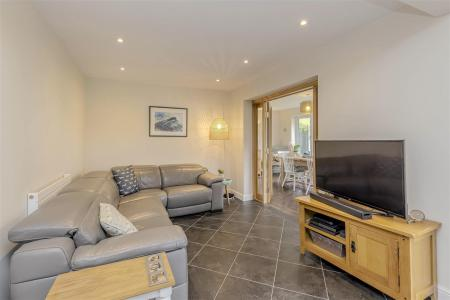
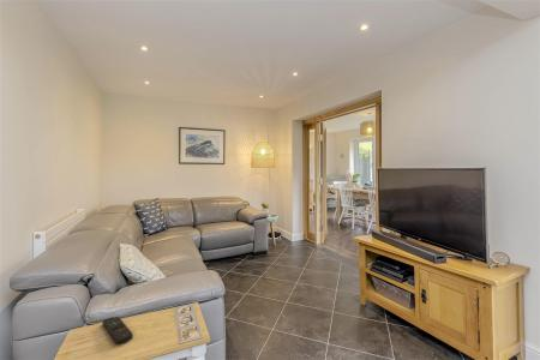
+ remote control (116, 329)
